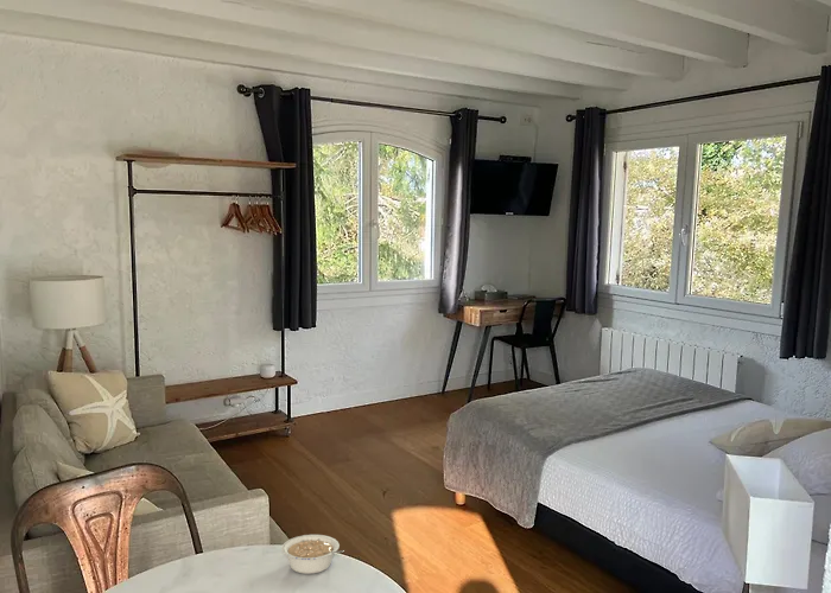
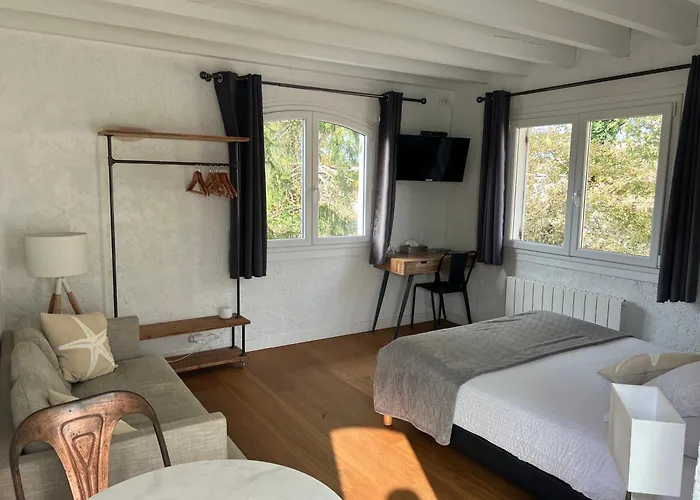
- legume (312, 553)
